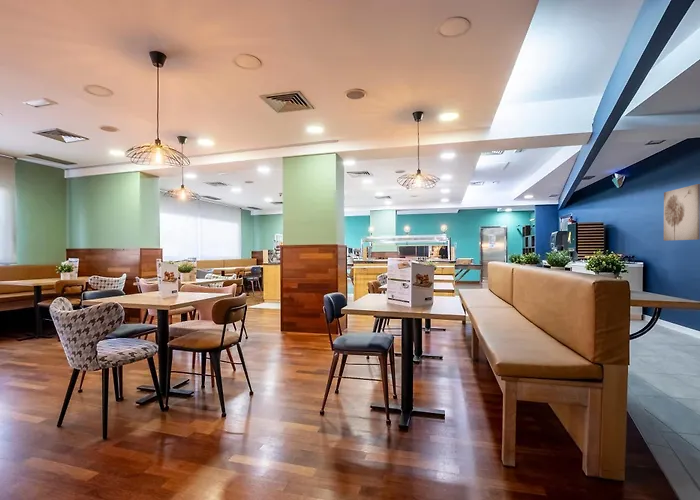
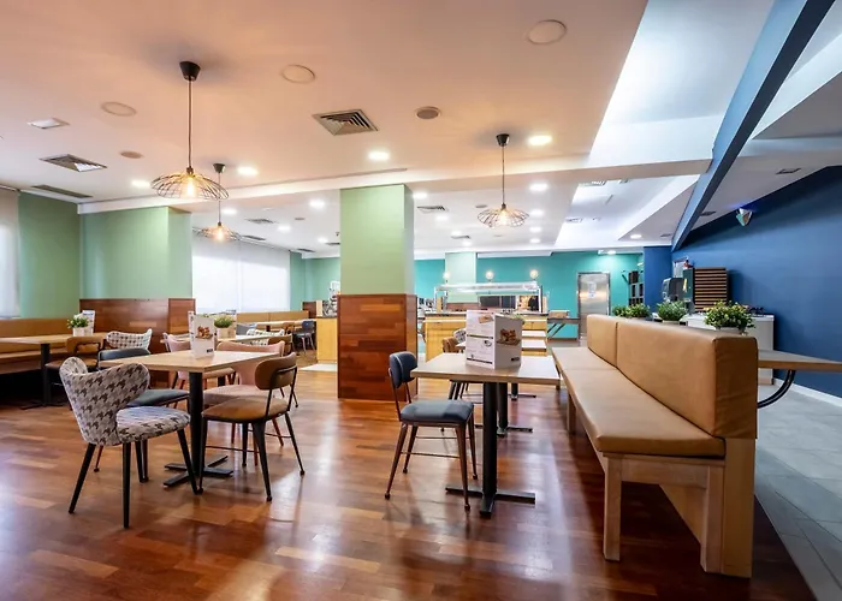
- wall art (680, 214)
